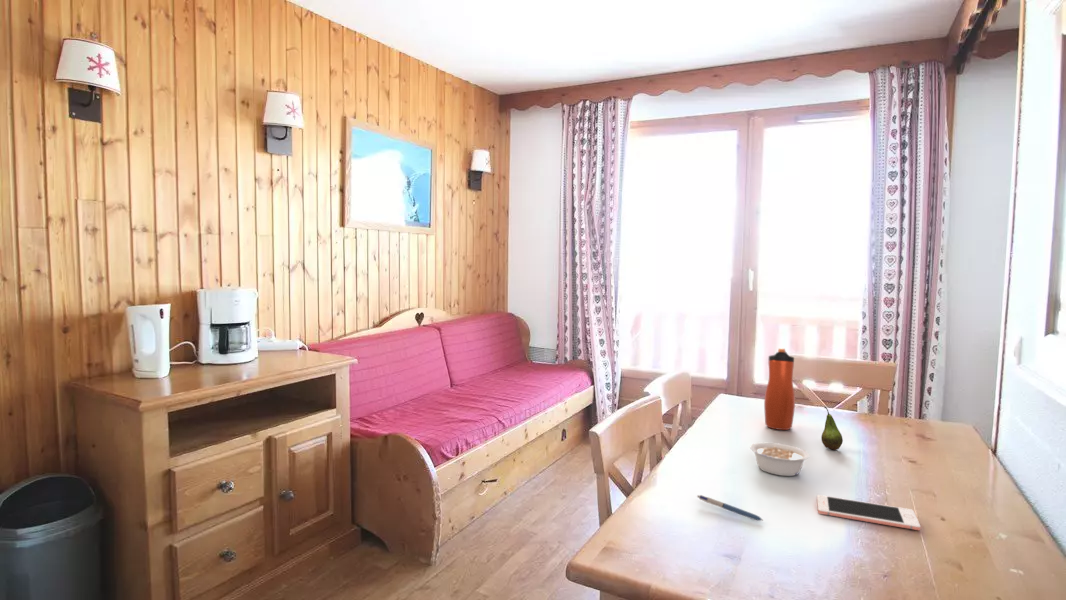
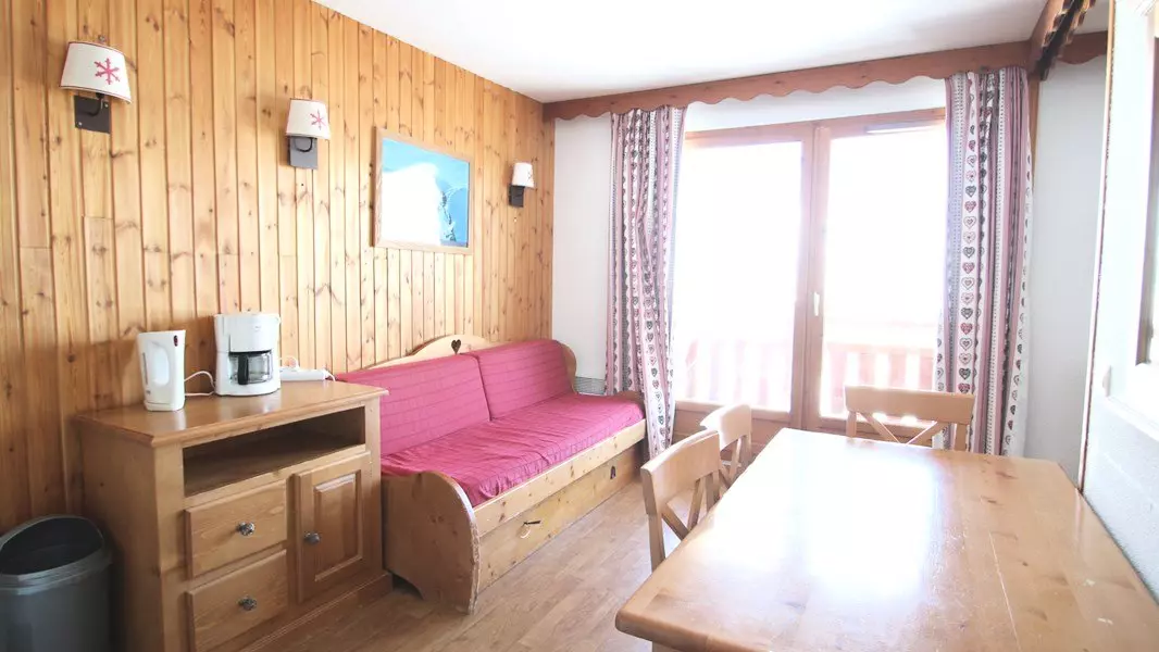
- legume (781, 458)
- water bottle (780, 387)
- cell phone (865, 511)
- fruit (832, 427)
- pen (728, 507)
